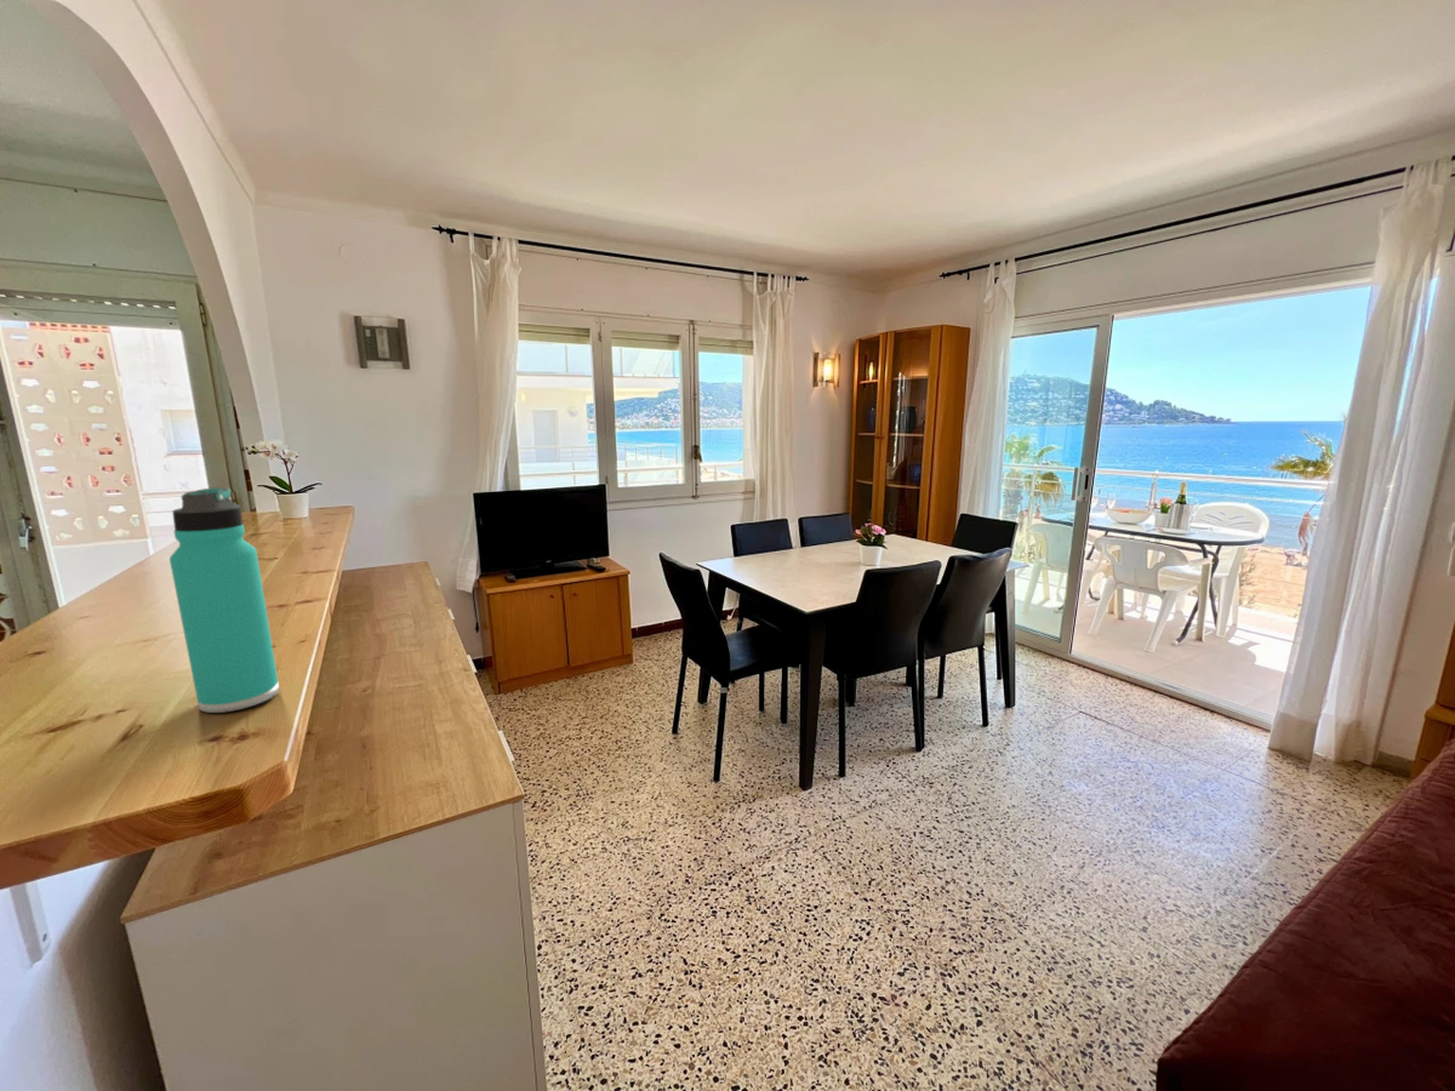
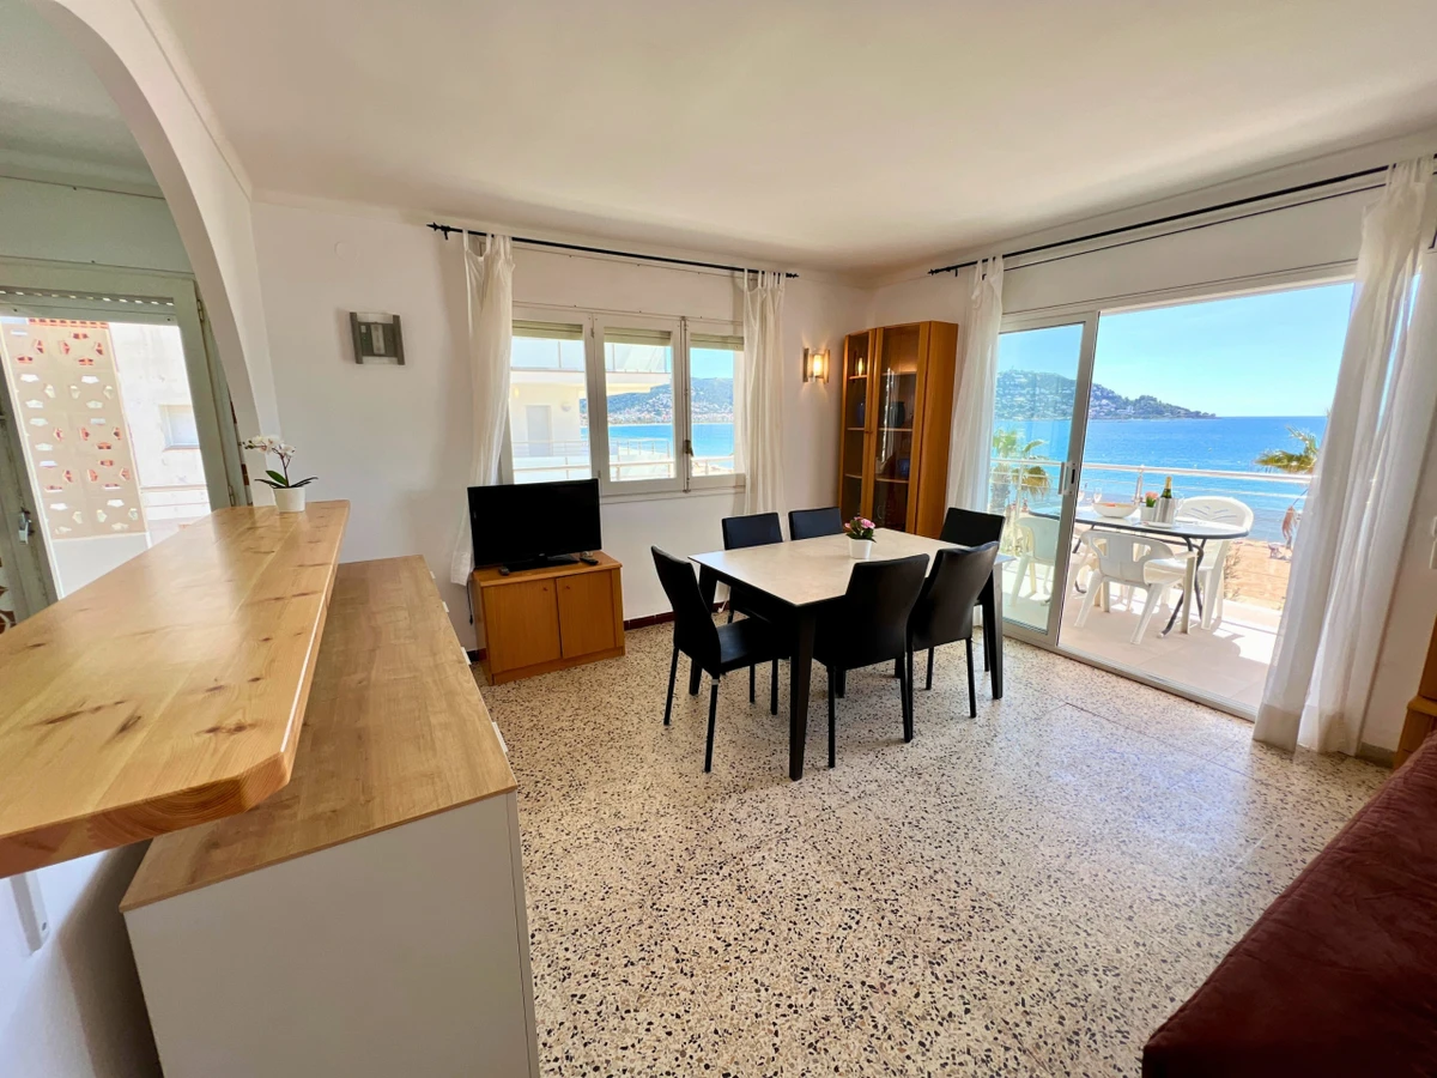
- thermos bottle (222, 598)
